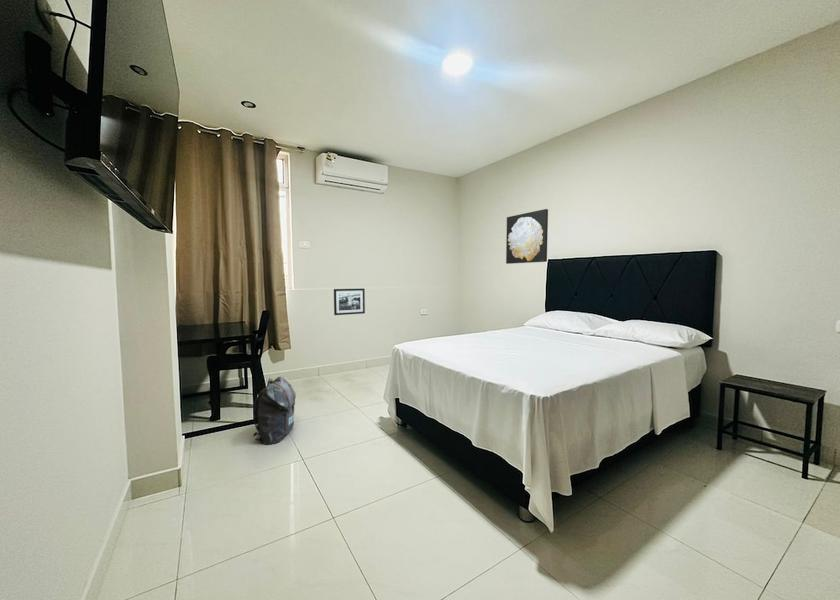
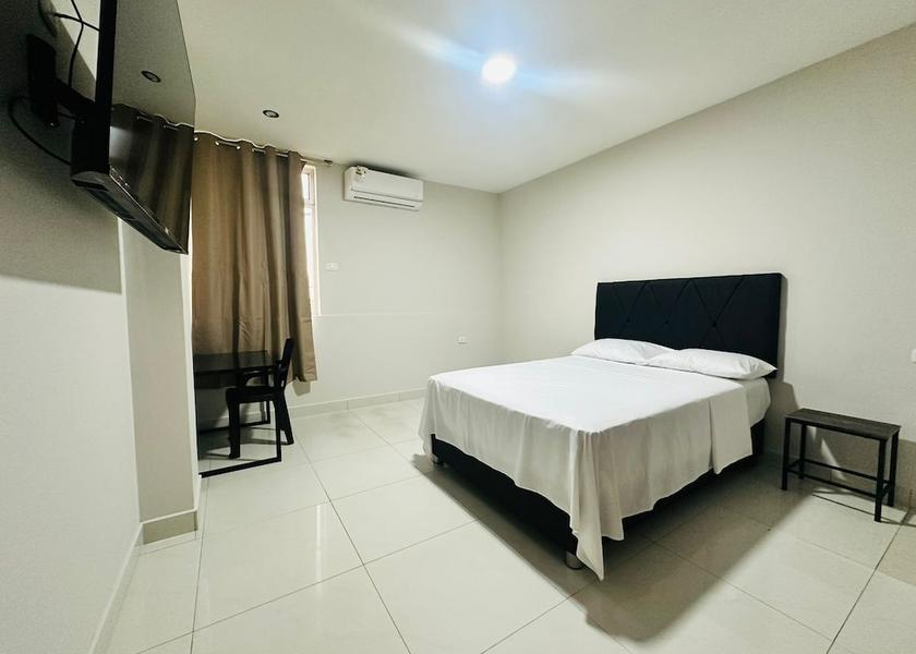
- picture frame (349, 301)
- backpack (274, 406)
- wall art (525, 238)
